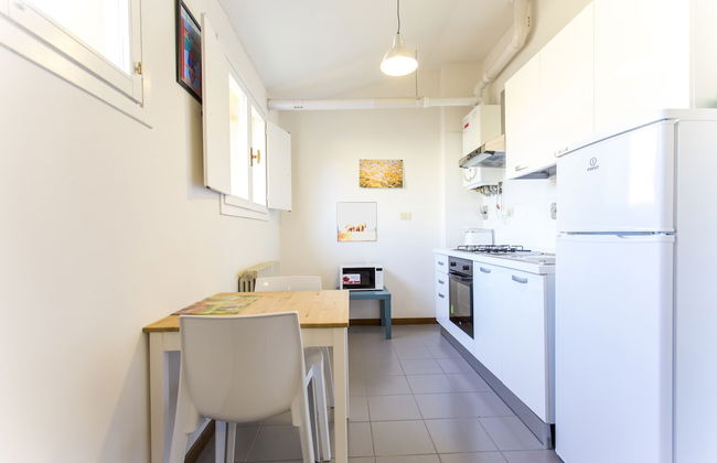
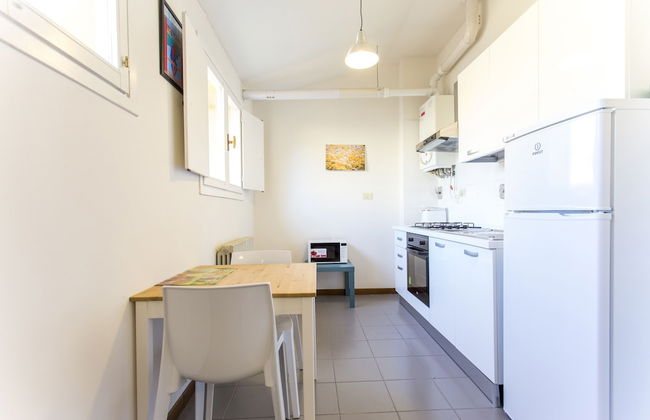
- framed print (356, 222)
